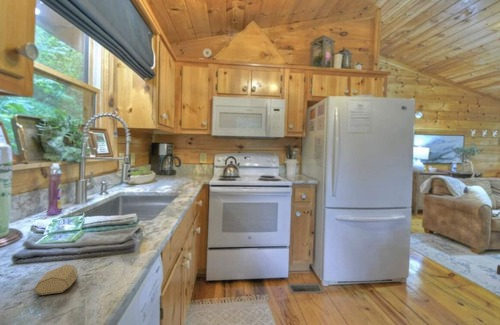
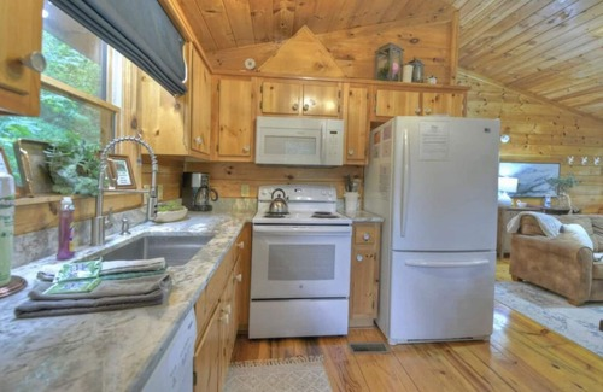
- soap bar (60, 275)
